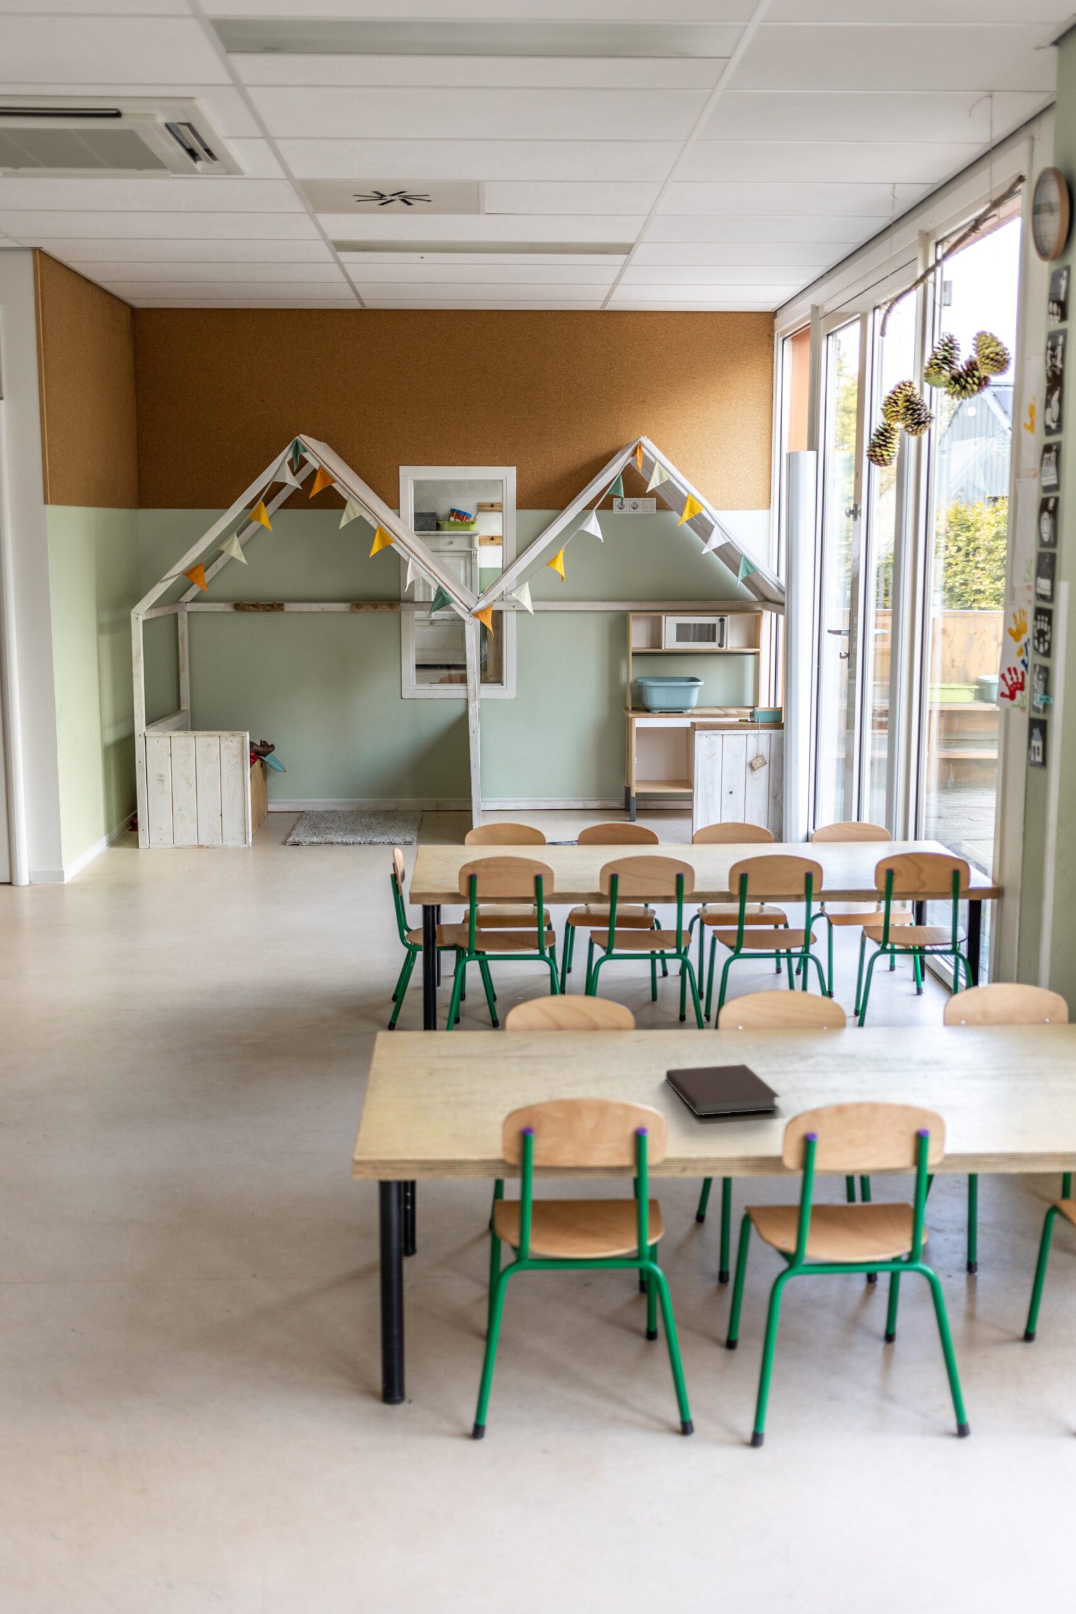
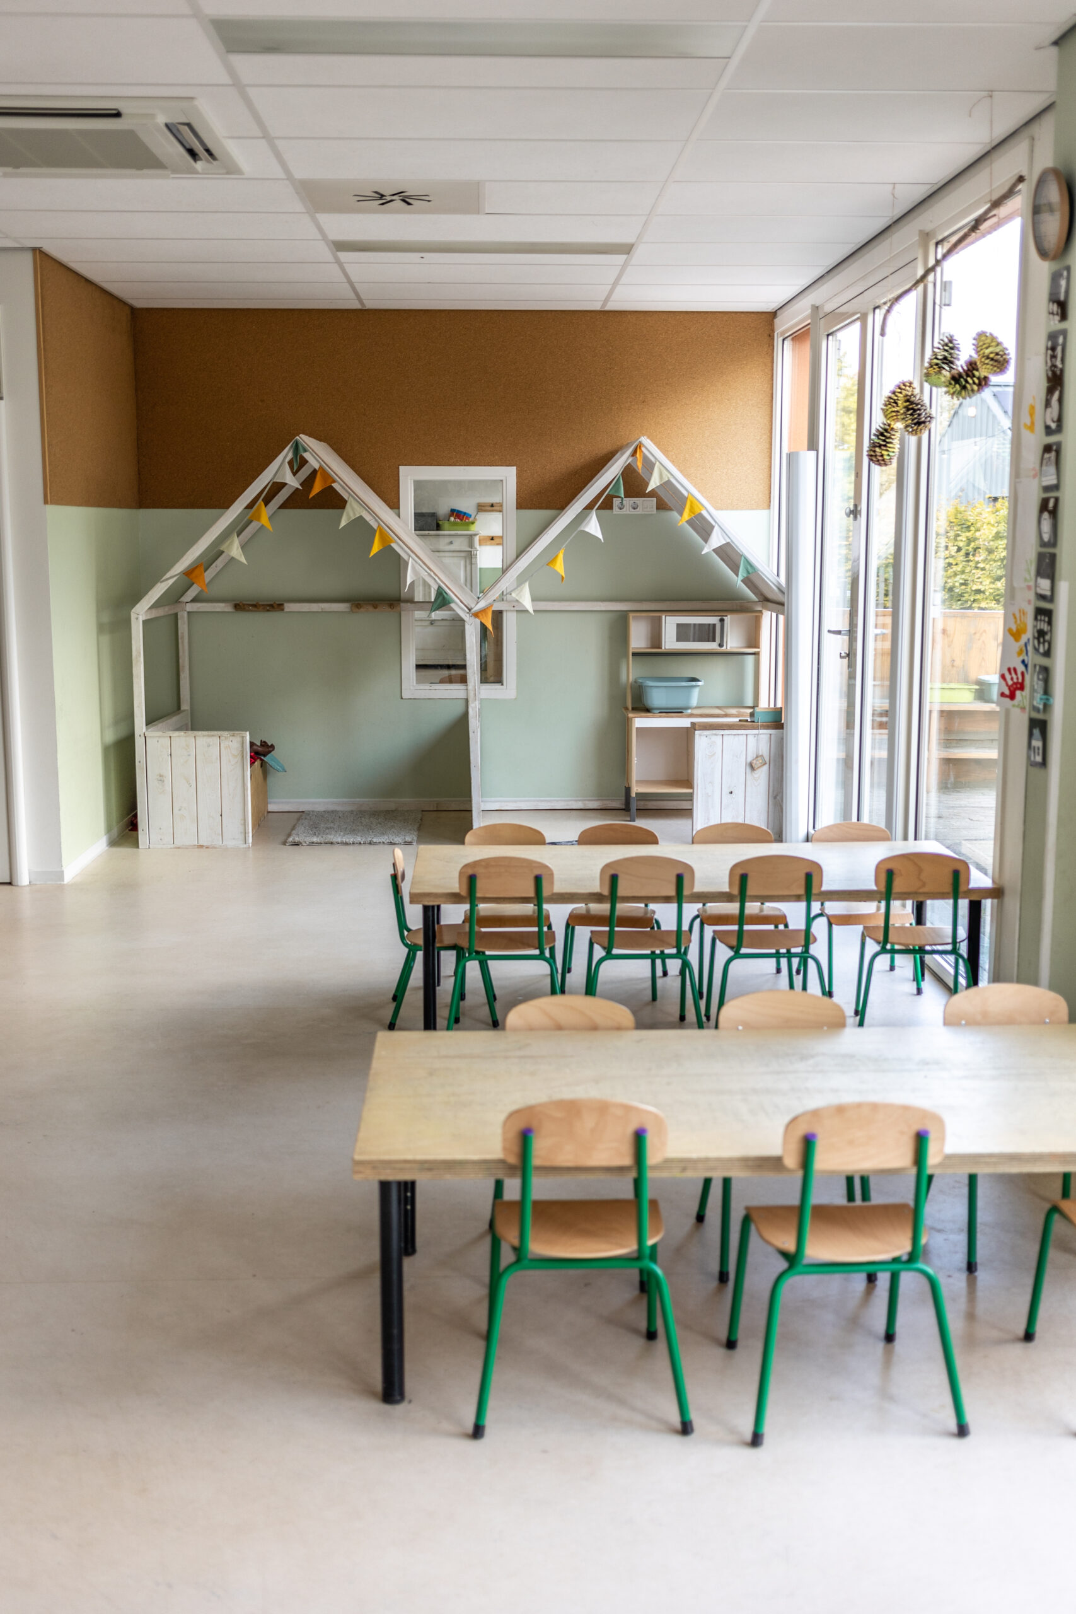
- notebook (721, 1089)
